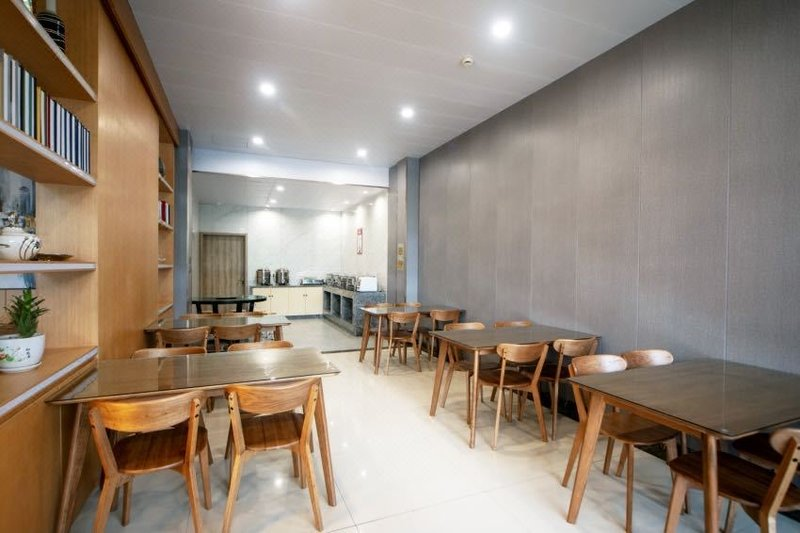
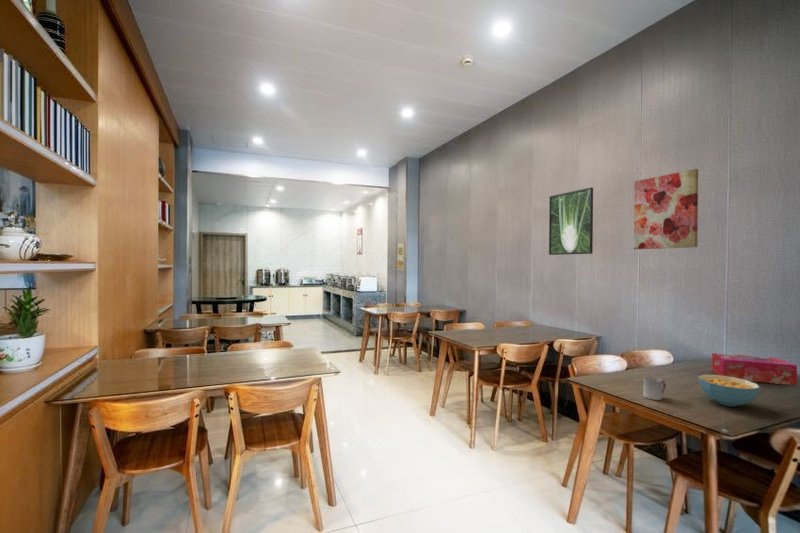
+ wall art (663, 212)
+ cereal bowl (727, 392)
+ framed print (569, 223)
+ cup (655, 387)
+ tissue box (751, 368)
